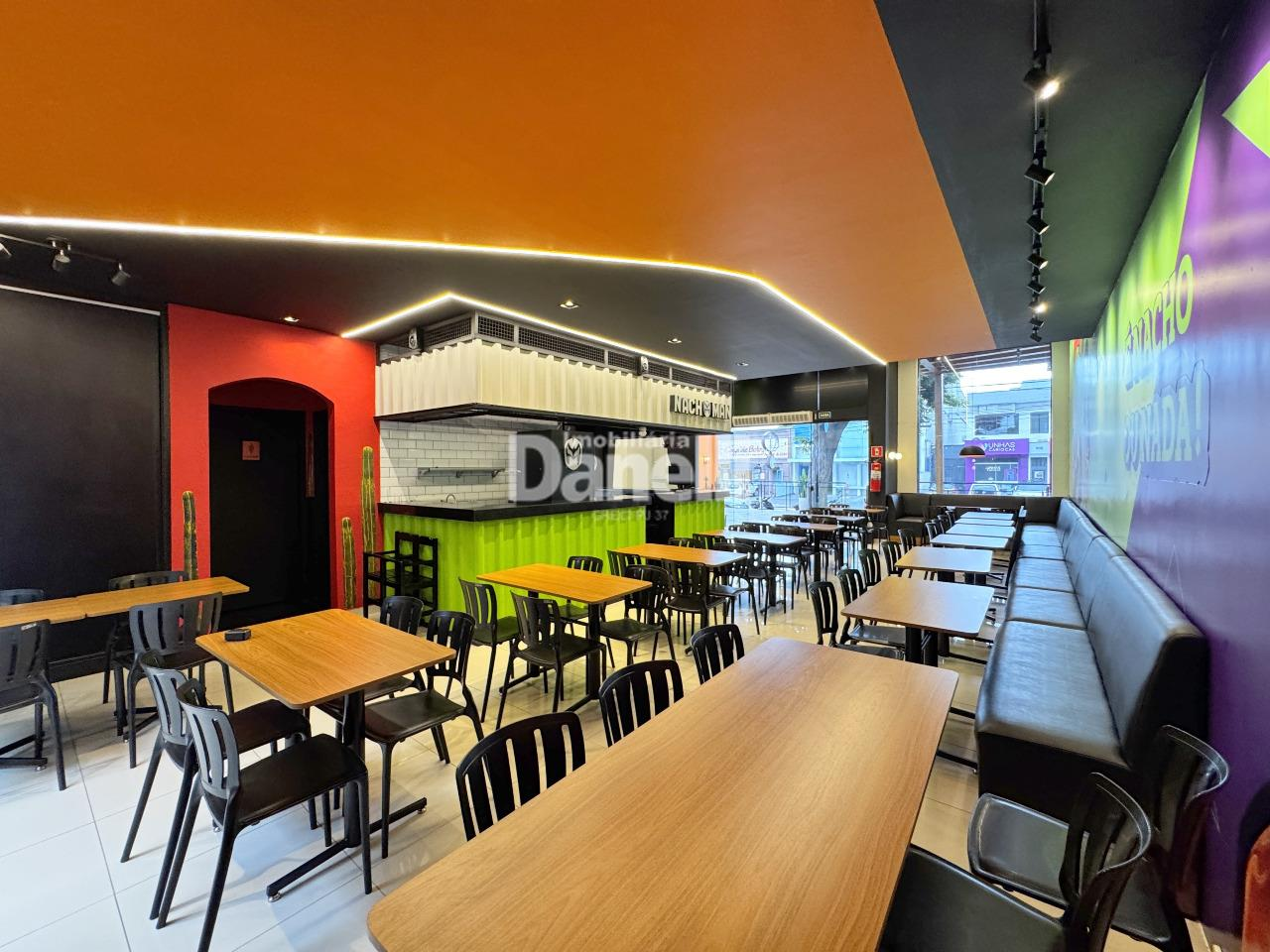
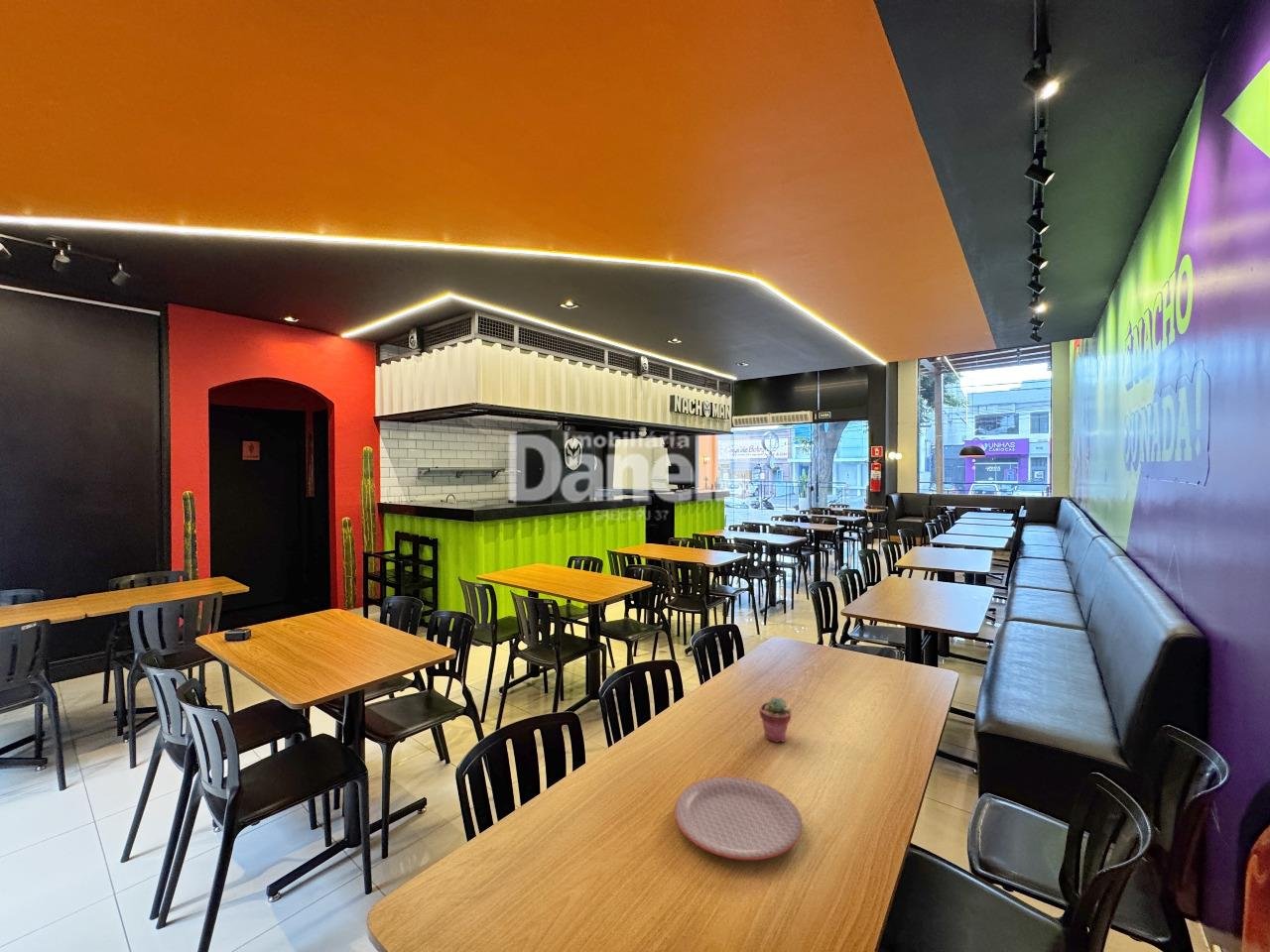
+ potted succulent (775, 717)
+ plate (736, 817)
